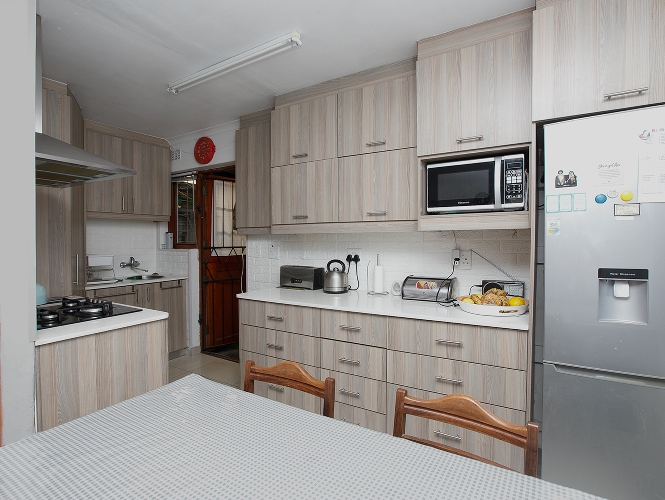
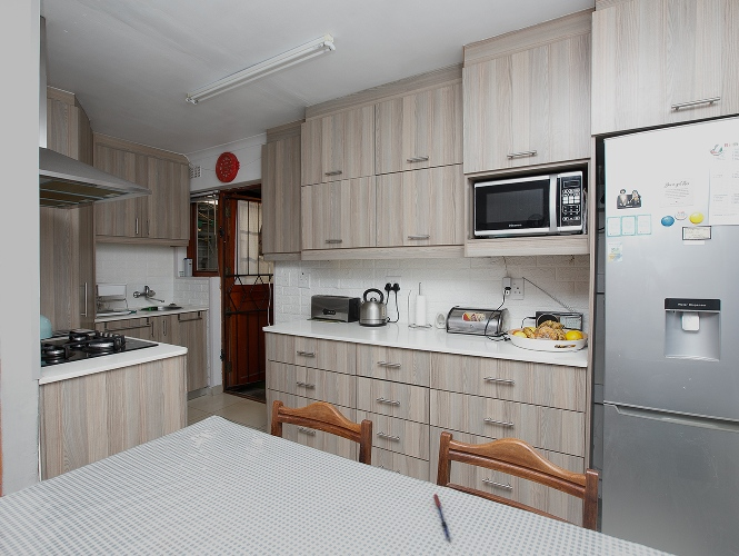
+ pen (441, 515)
